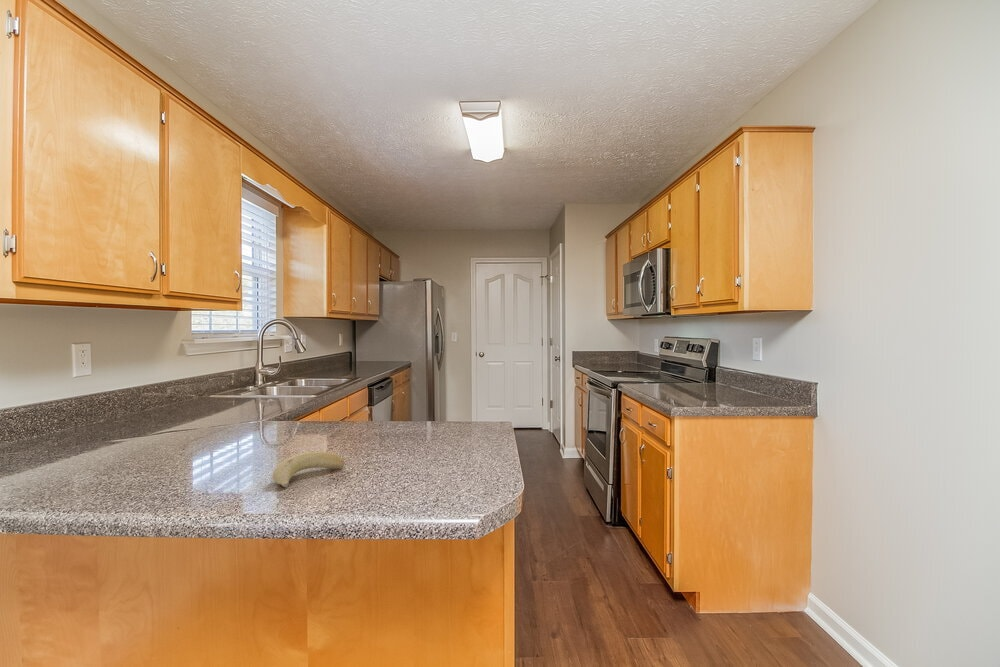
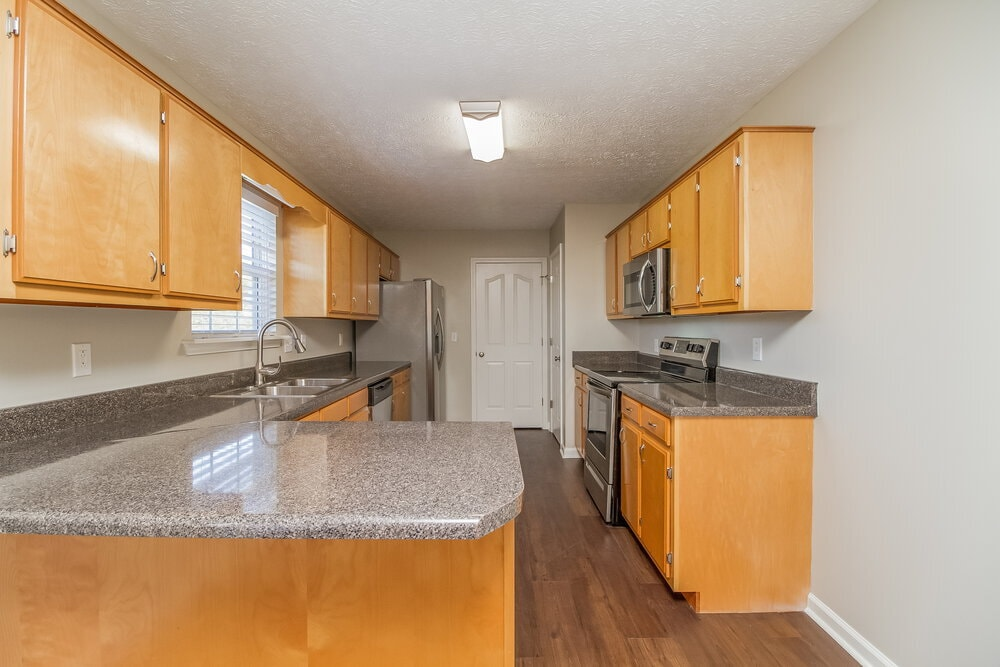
- fruit (309, 465)
